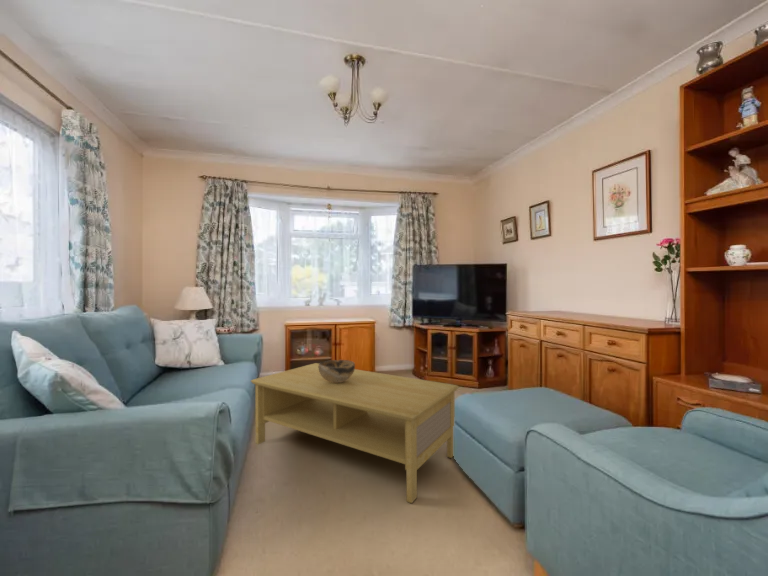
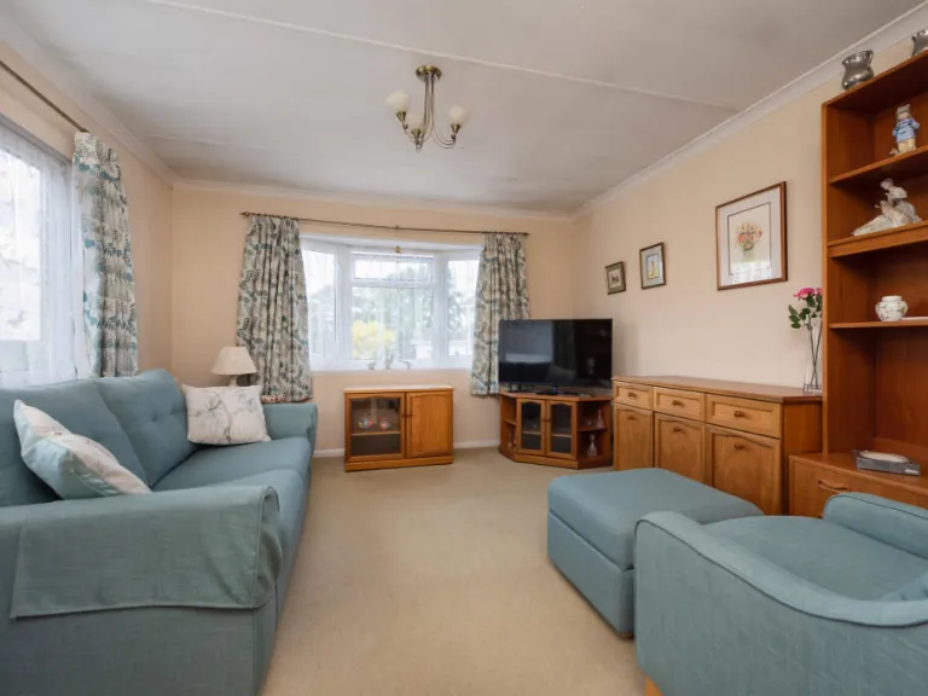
- decorative bowl (337, 372)
- coffee table (351, 415)
